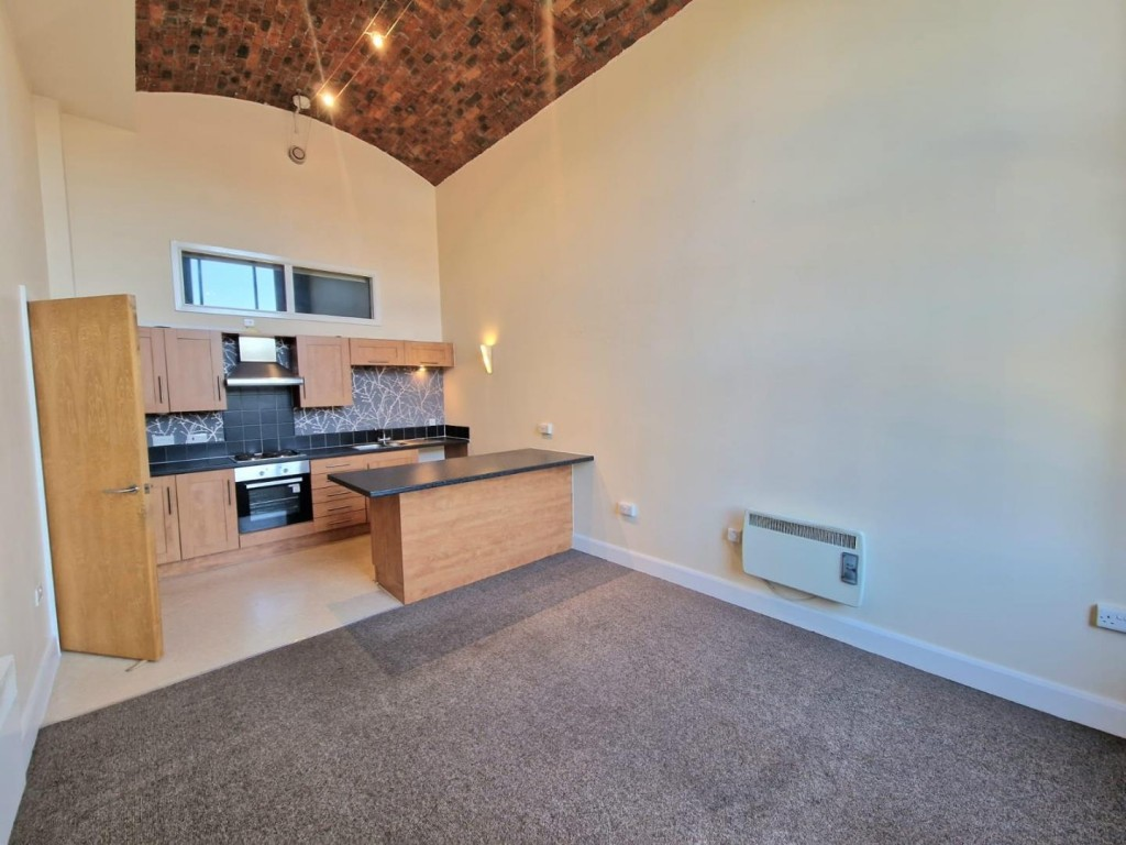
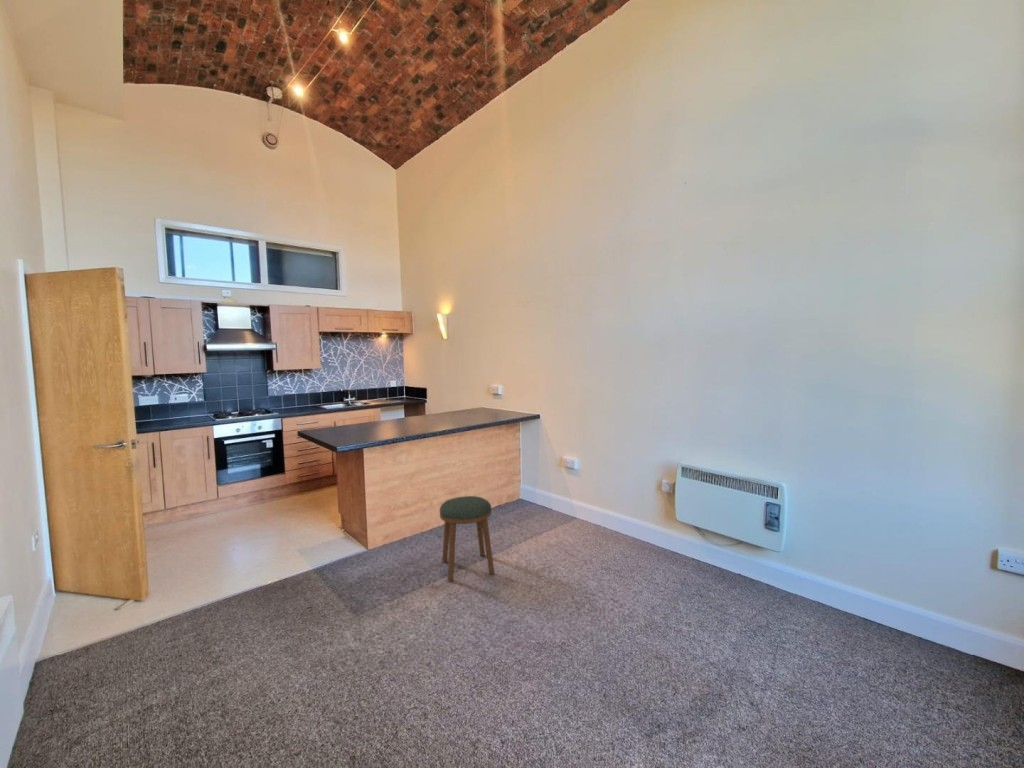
+ stool (466, 523)
